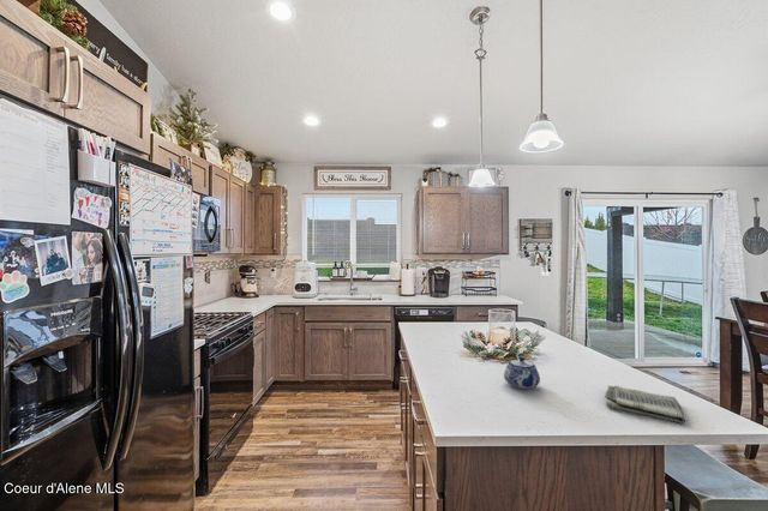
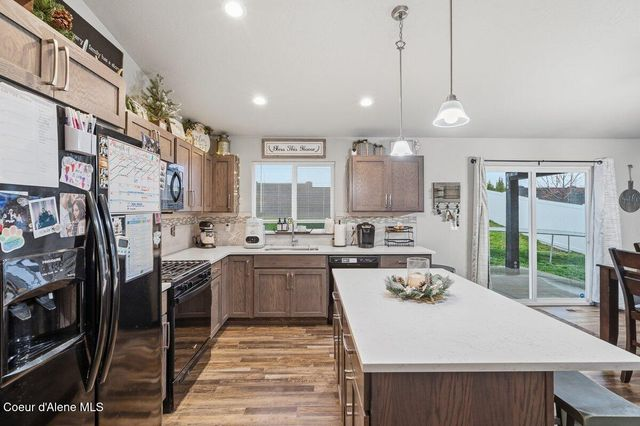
- dish towel (641, 399)
- teapot (522, 372)
